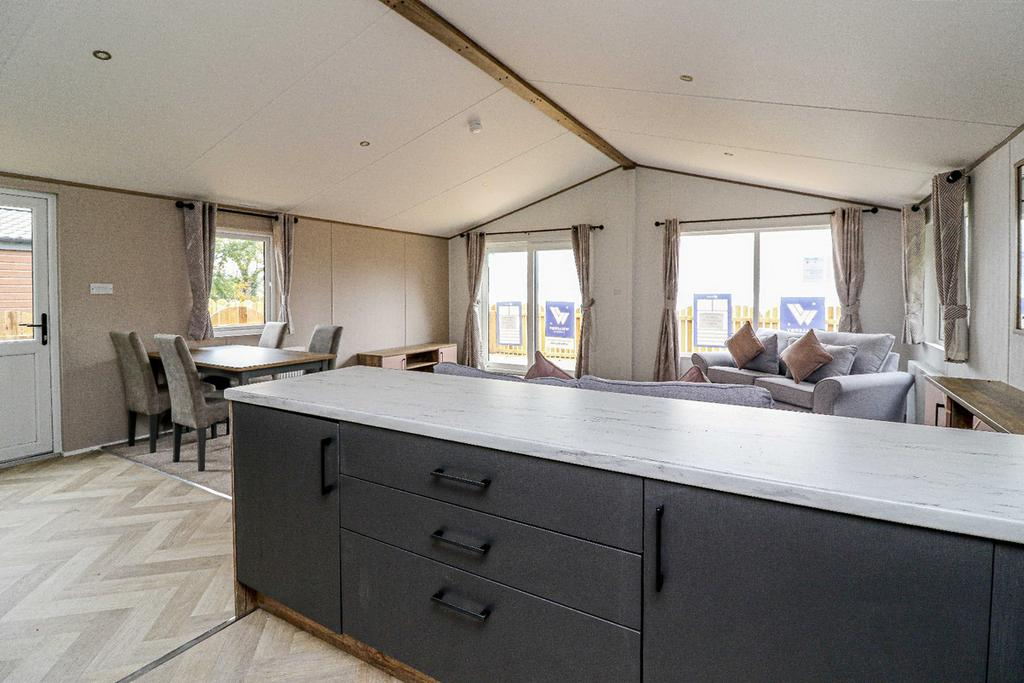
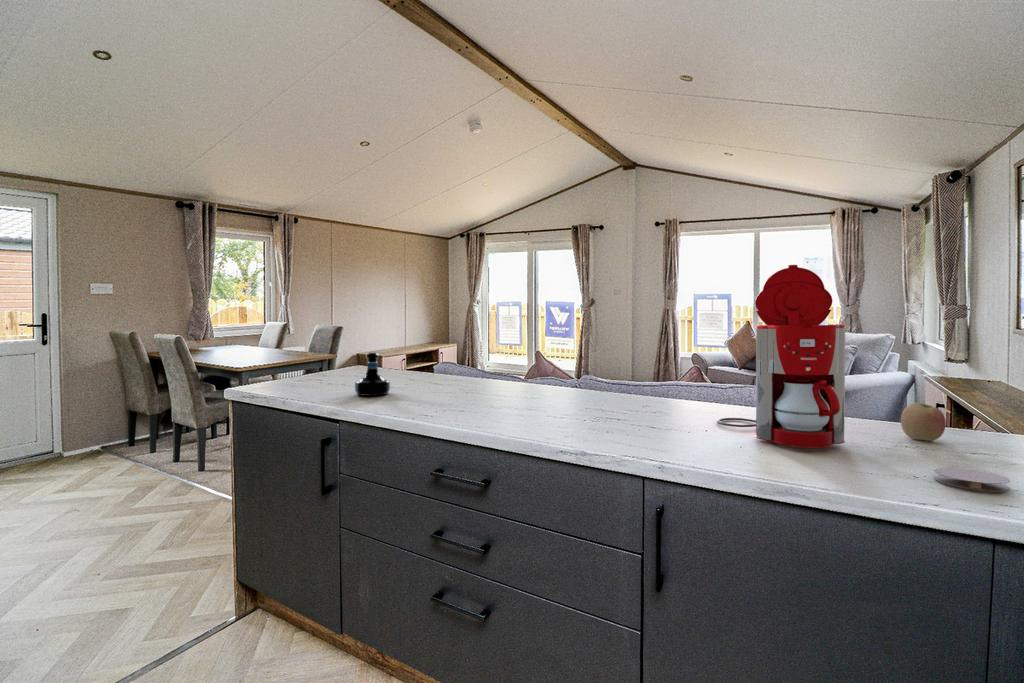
+ apple (922, 421)
+ coaster (970, 478)
+ tequila bottle (372, 373)
+ coffee maker (775, 349)
